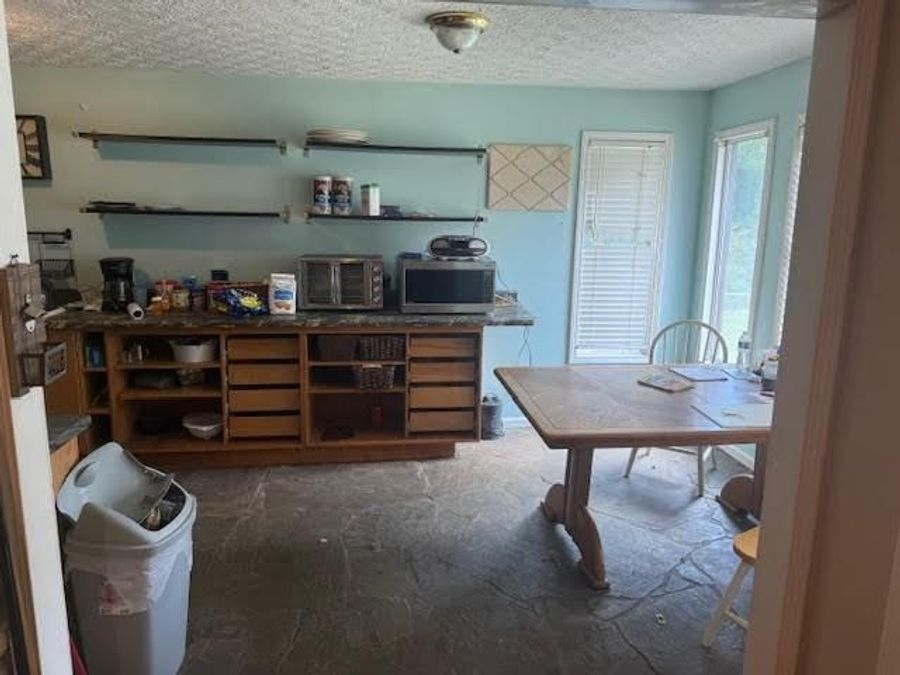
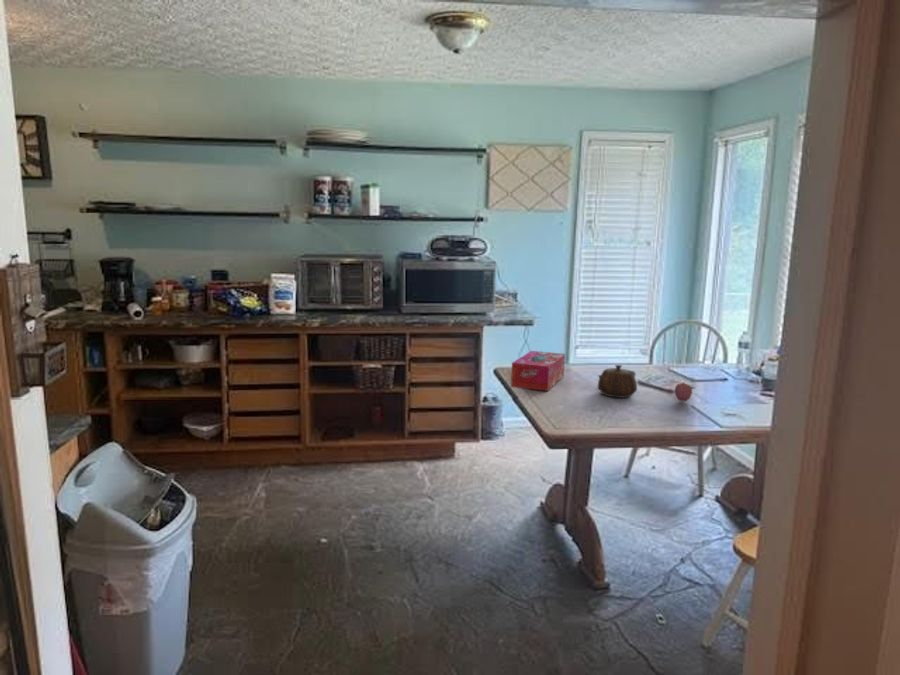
+ fruit (683, 391)
+ tissue box (539, 369)
+ teapot (616, 380)
